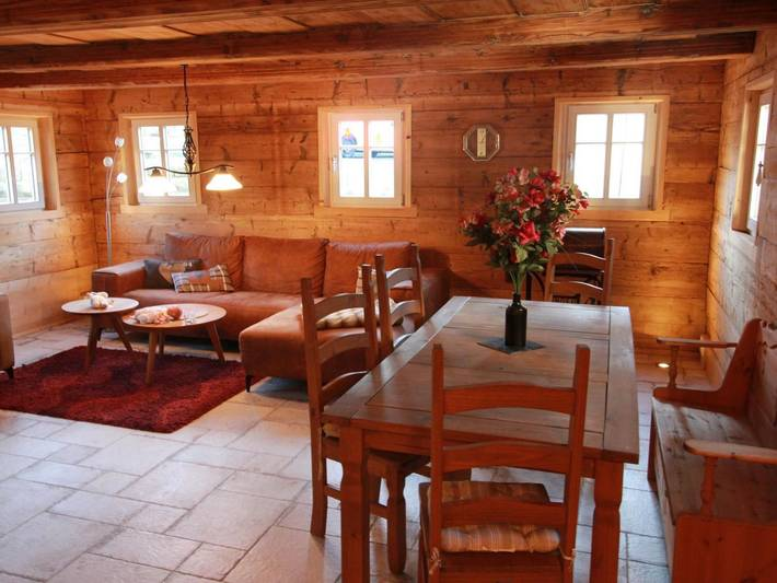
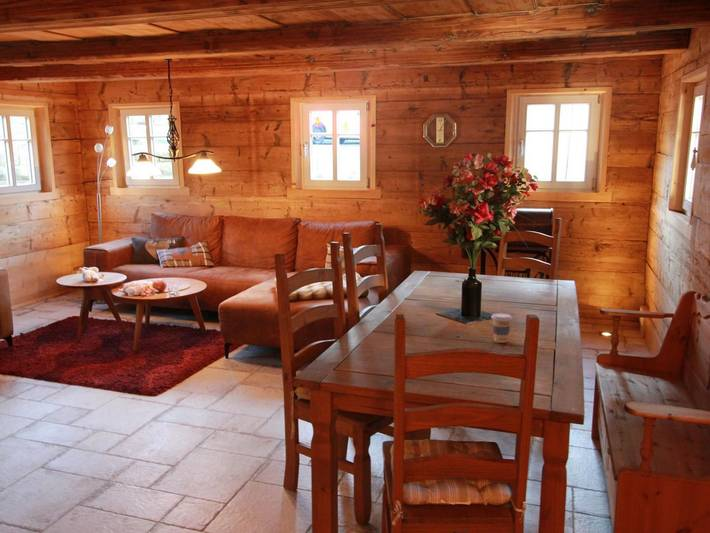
+ coffee cup (501, 328)
